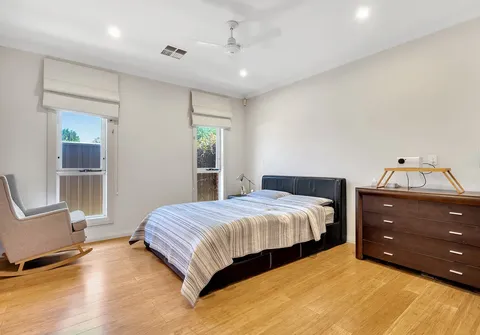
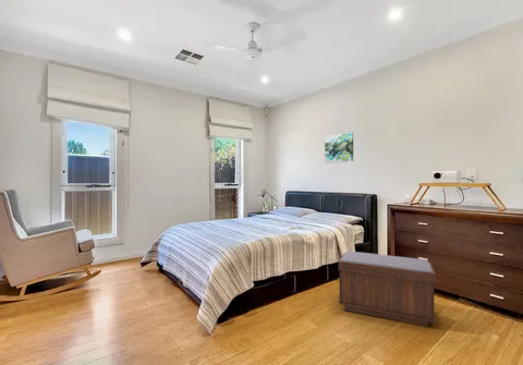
+ bench (384, 283)
+ wall art (338, 148)
